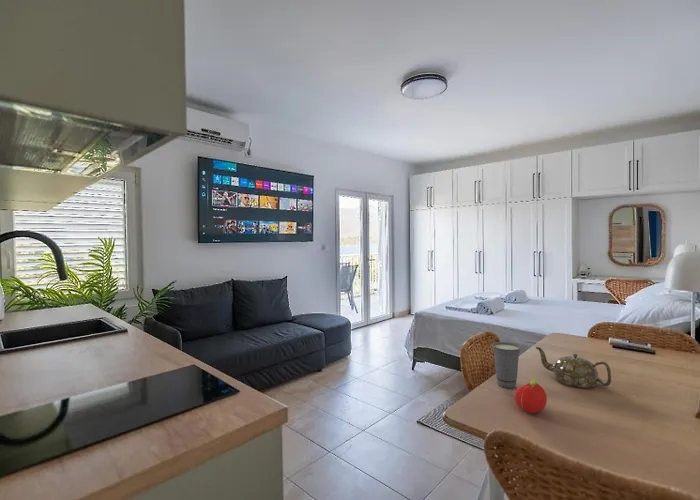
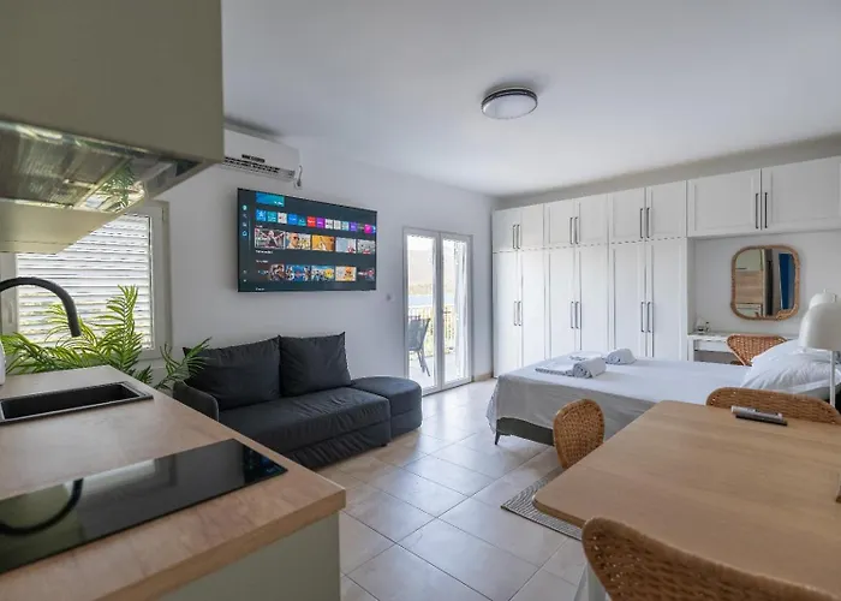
- fruit (530, 395)
- teapot (571, 366)
- cup (506, 365)
